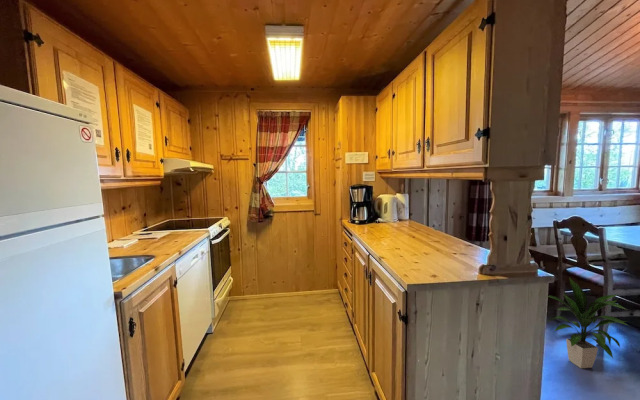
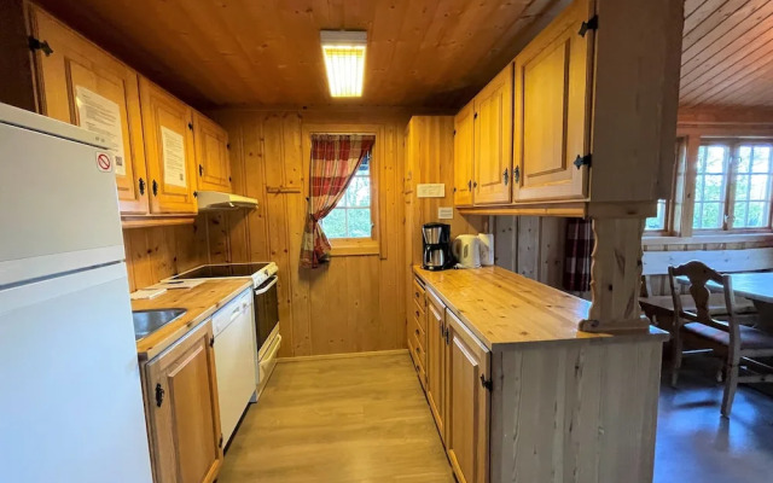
- indoor plant (587, 325)
